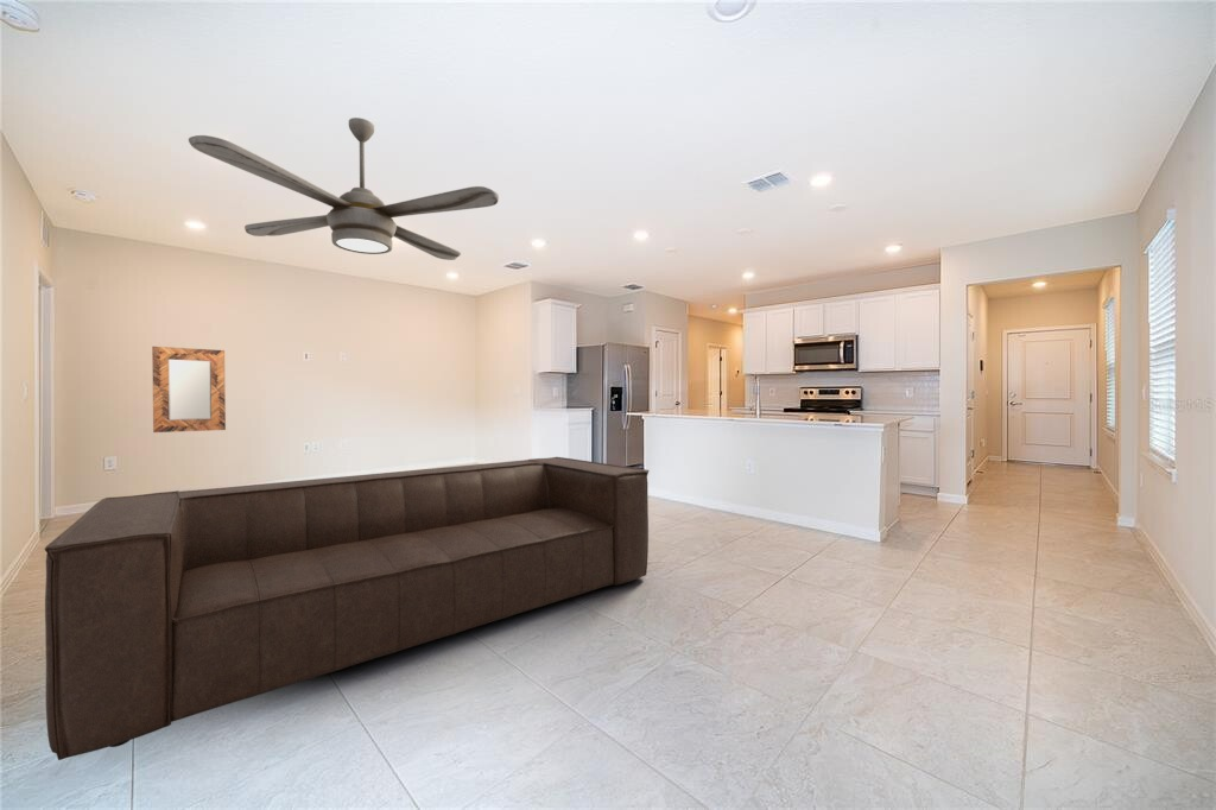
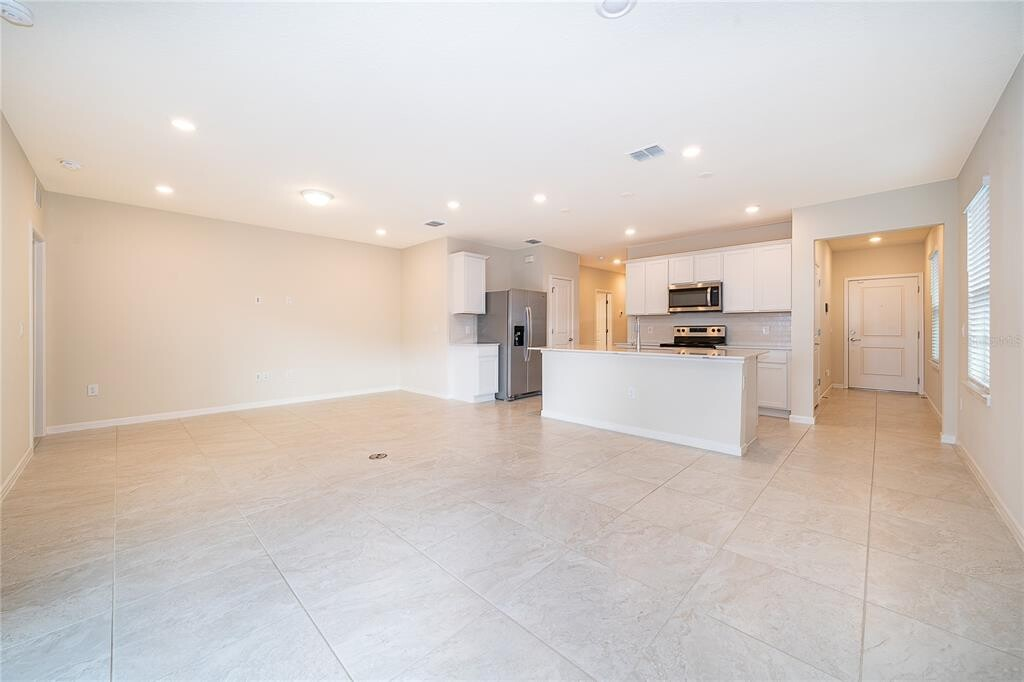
- sofa (416, 545)
- home mirror (190, 390)
- ceiling fan (362, 185)
